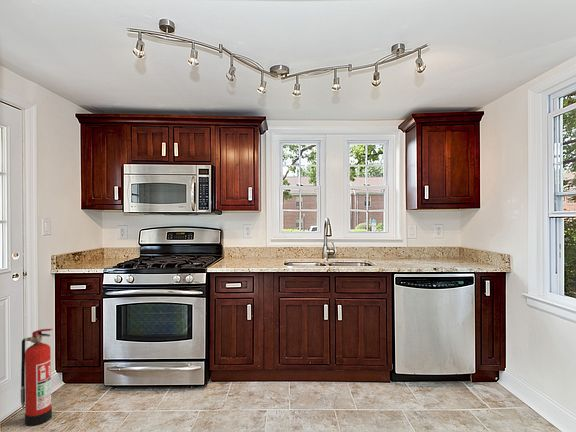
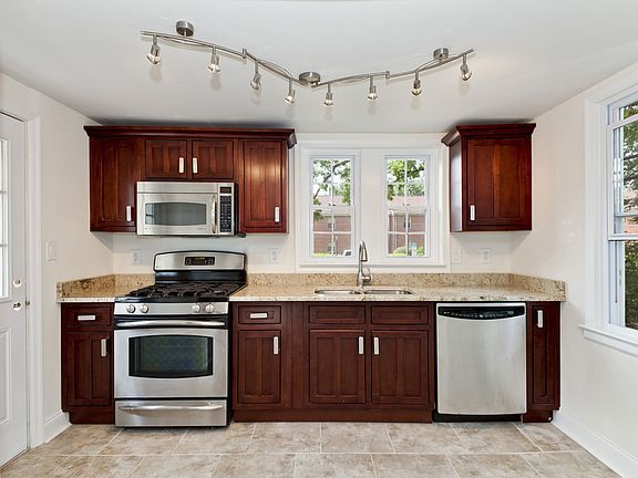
- fire extinguisher (37, 374)
